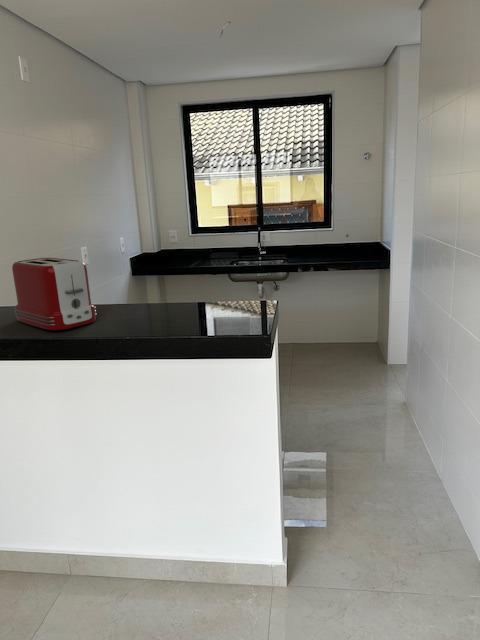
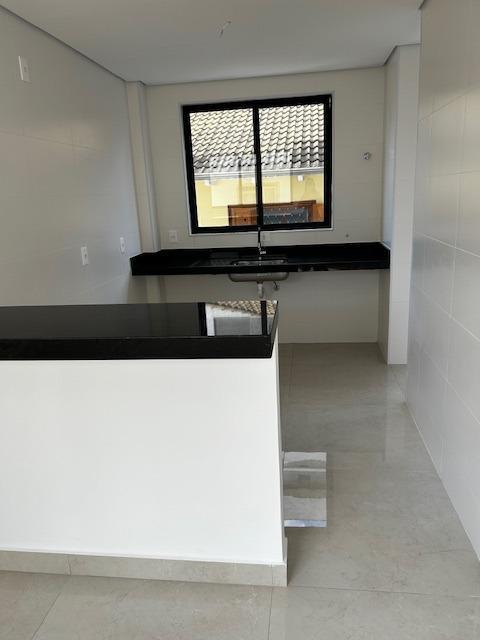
- toaster (52, 290)
